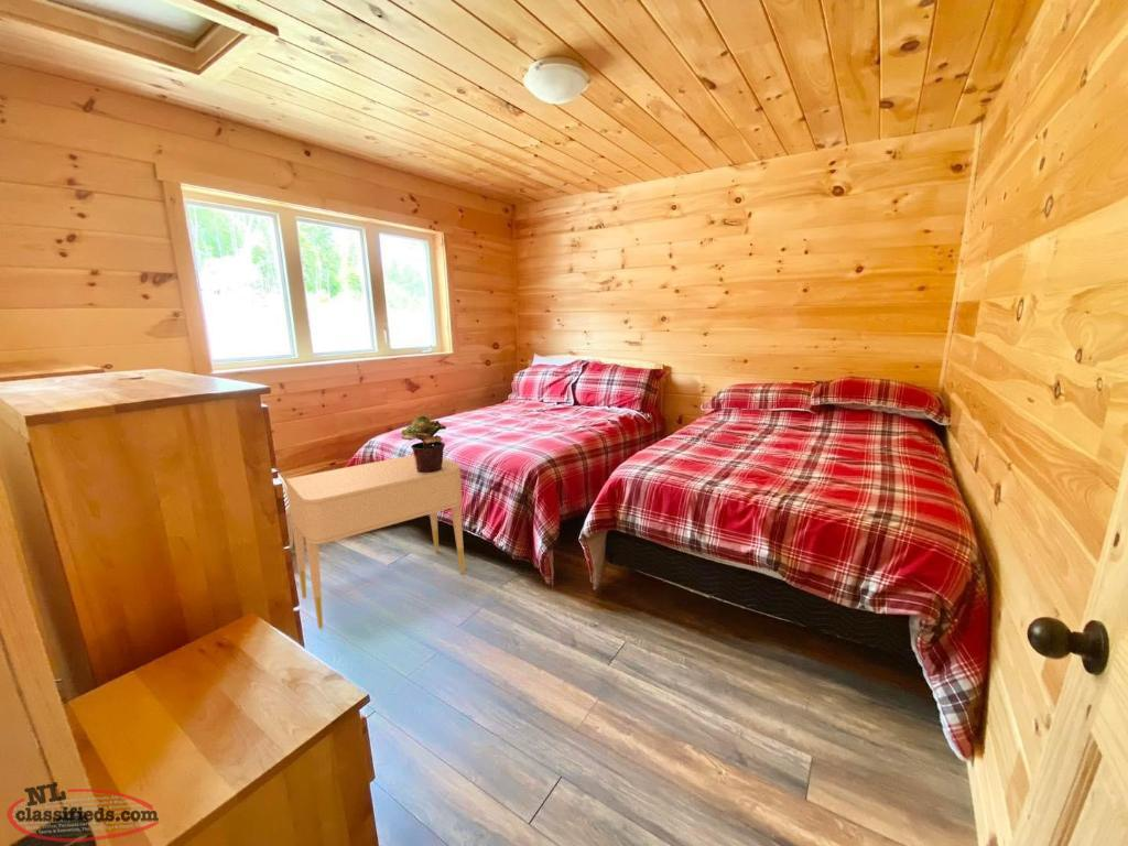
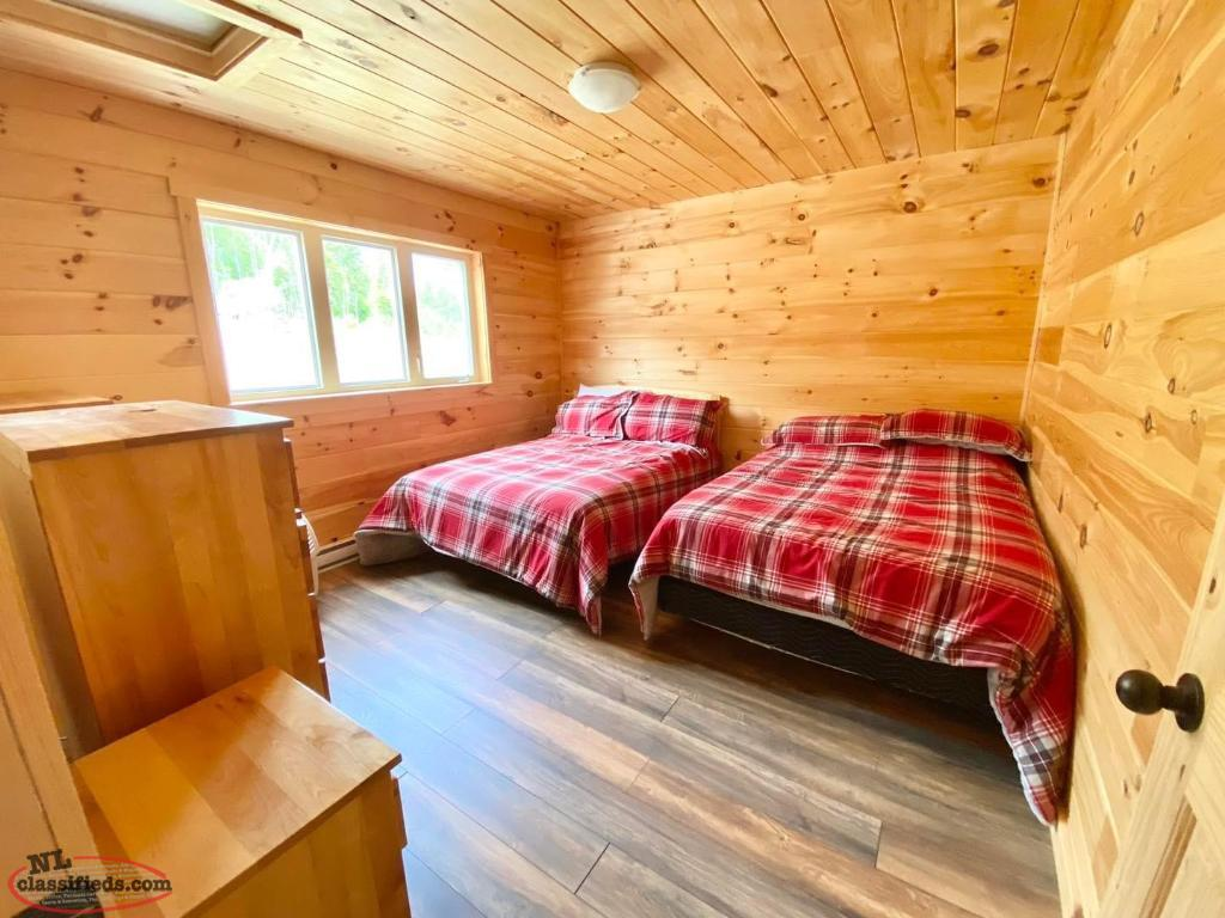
- nightstand (381, 527)
- potted plant (423, 442)
